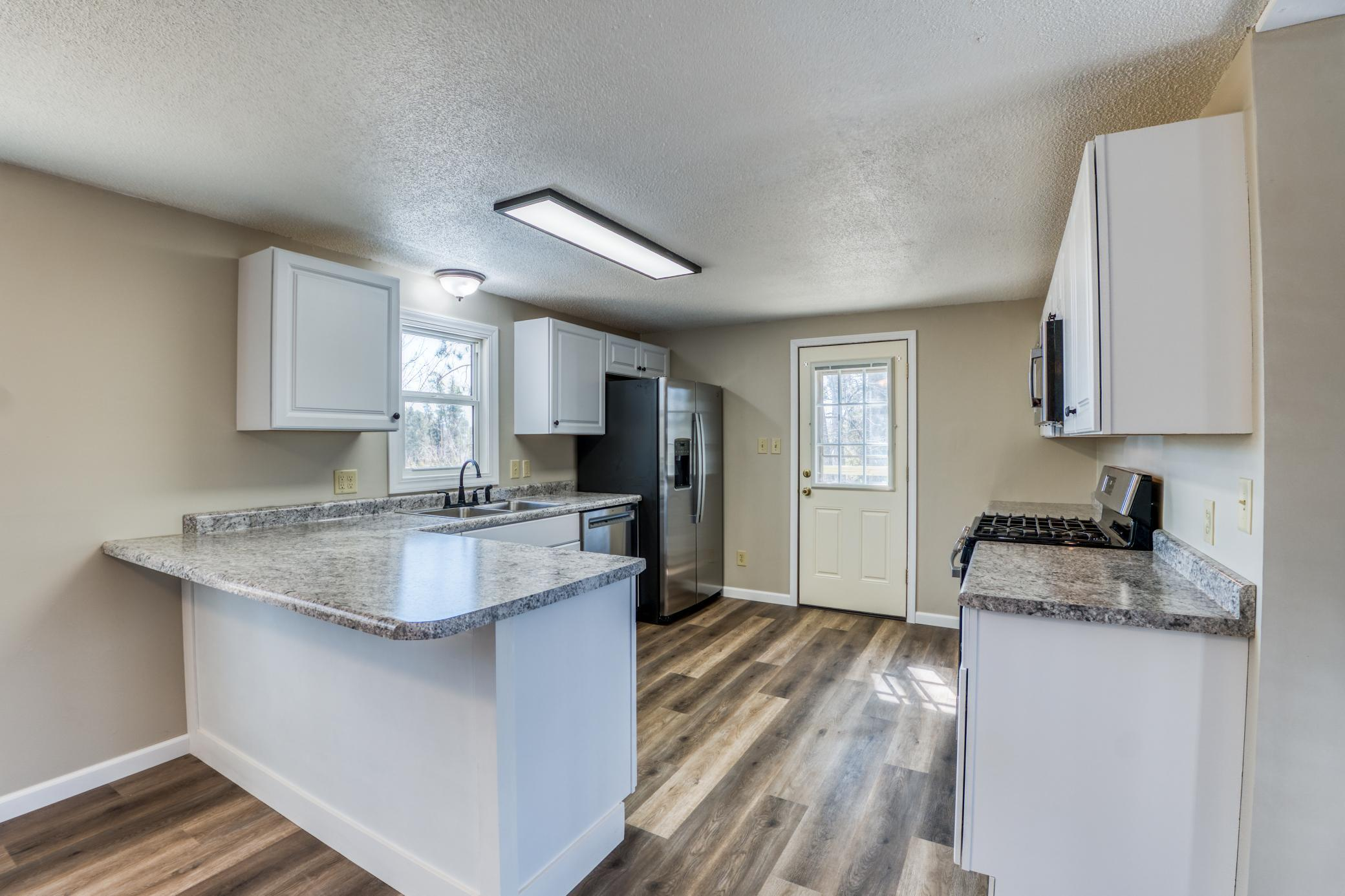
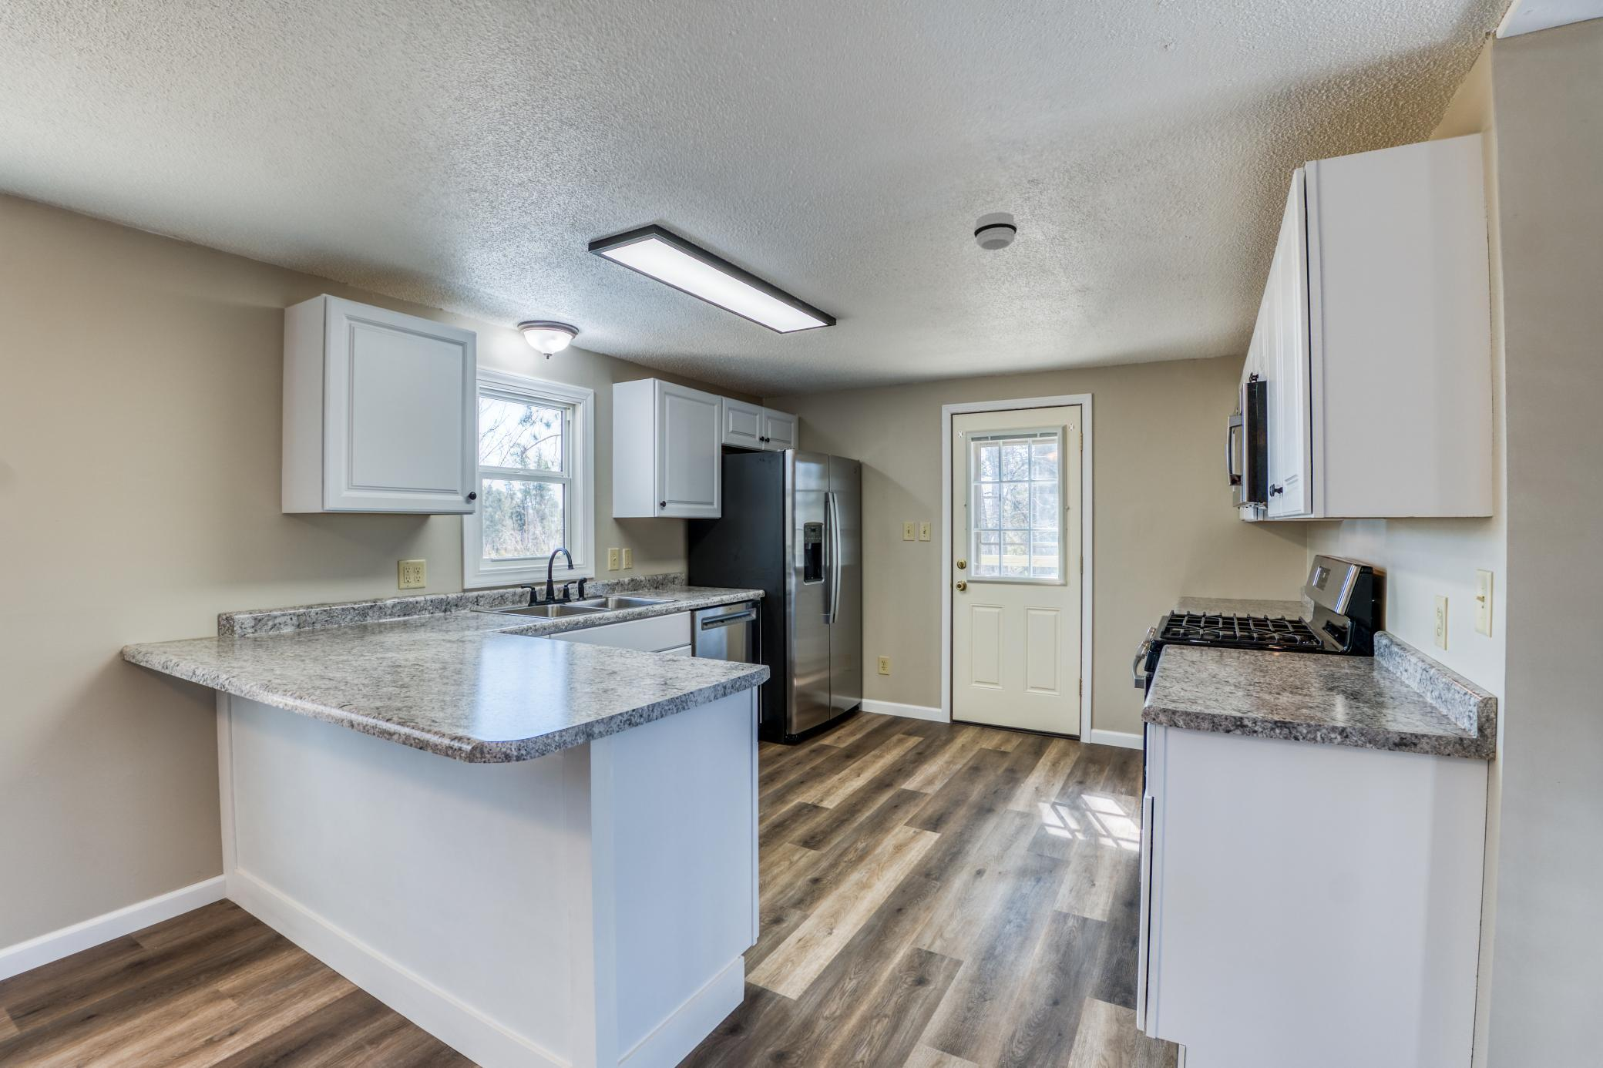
+ smoke detector (995, 232)
